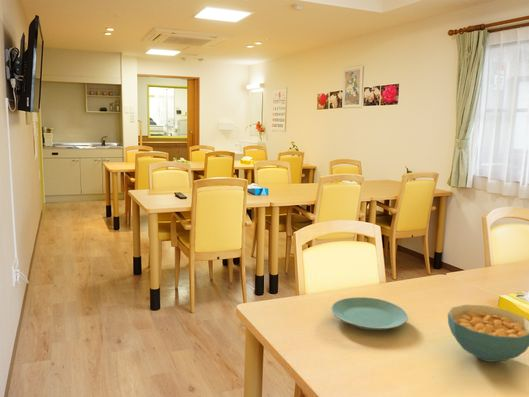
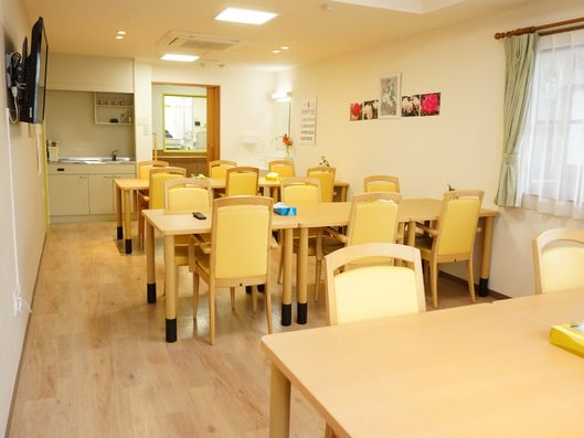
- plate (368, 315)
- cereal bowl (488, 338)
